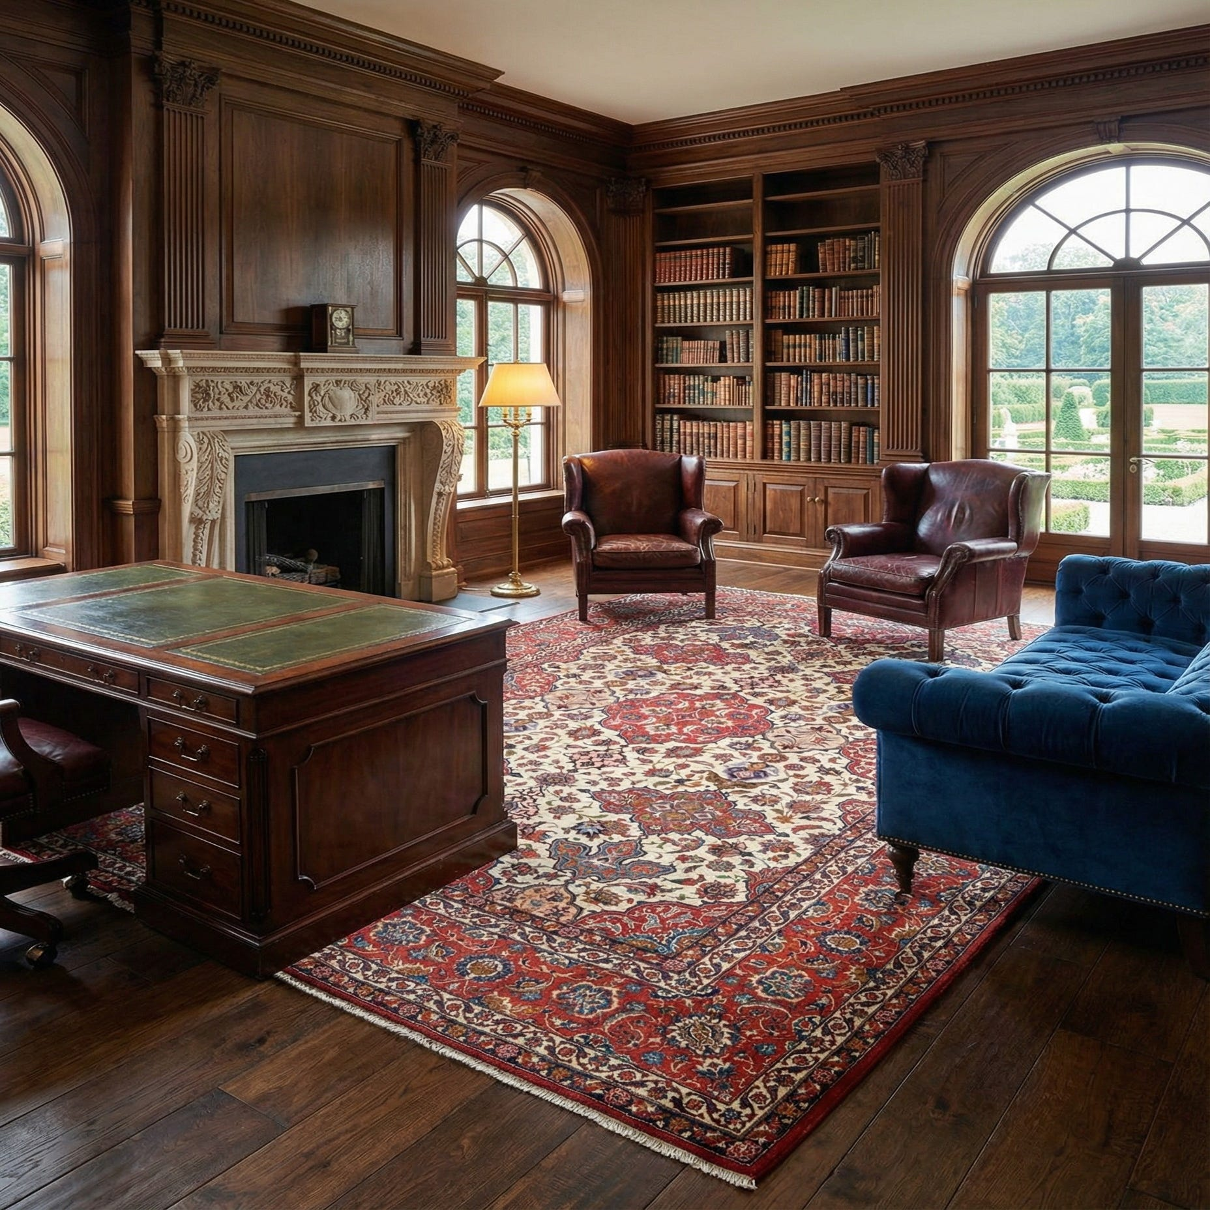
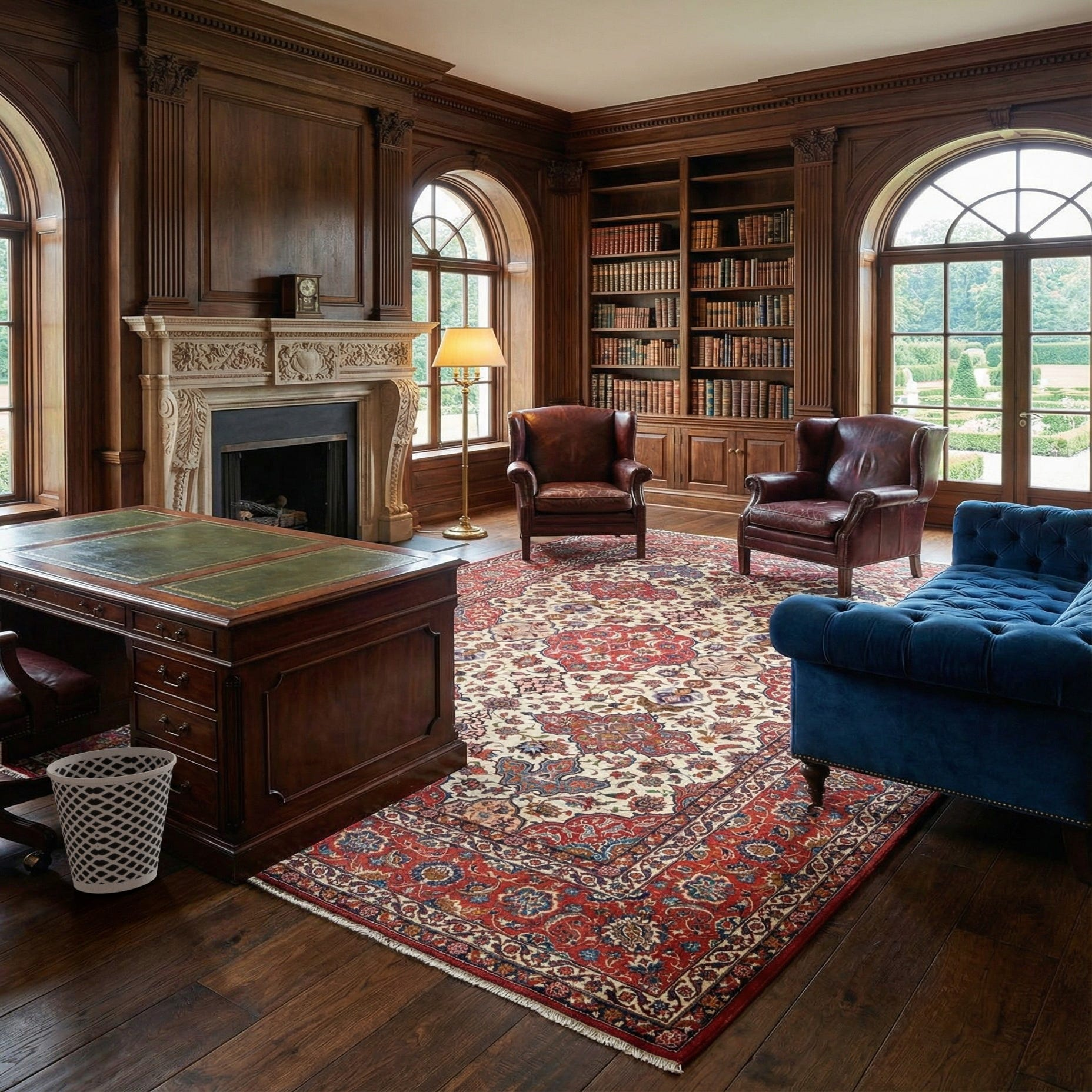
+ wastebasket (114, 820)
